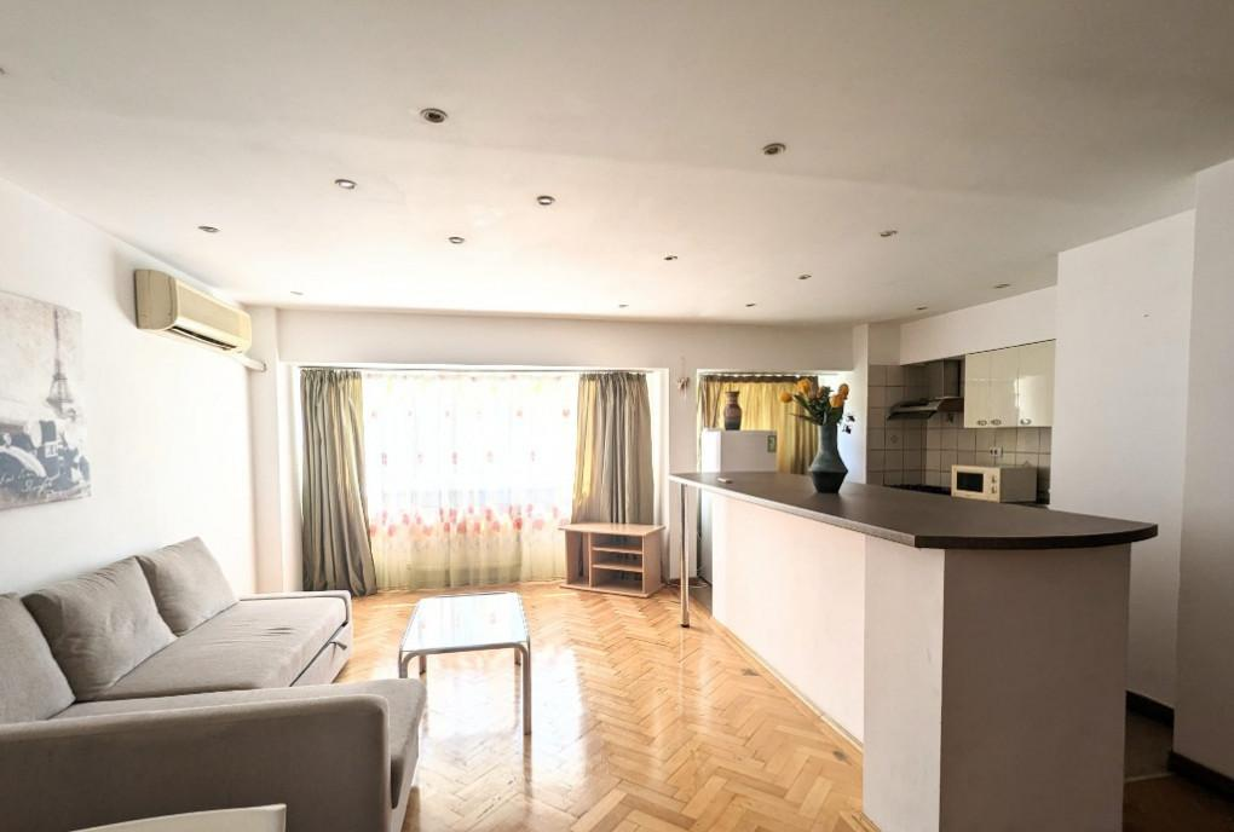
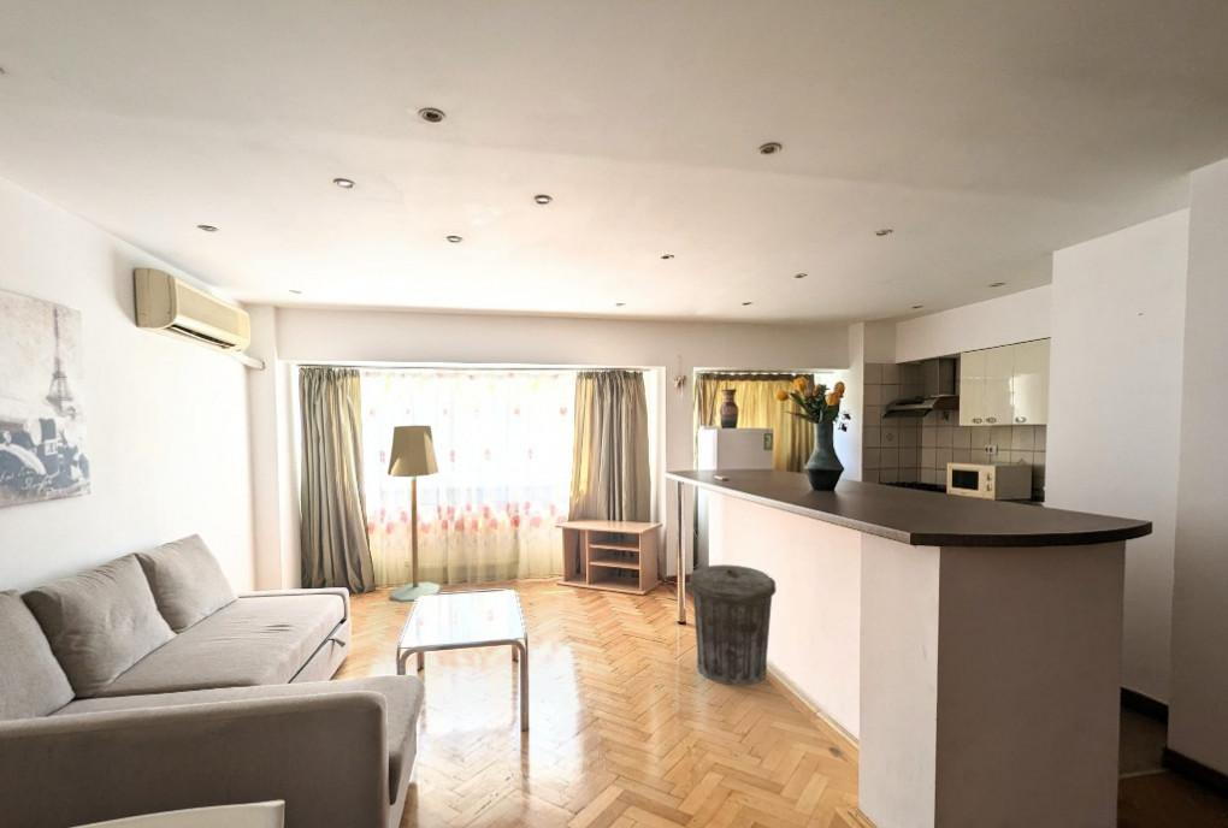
+ trash can (731, 619)
+ floor lamp (414, 510)
